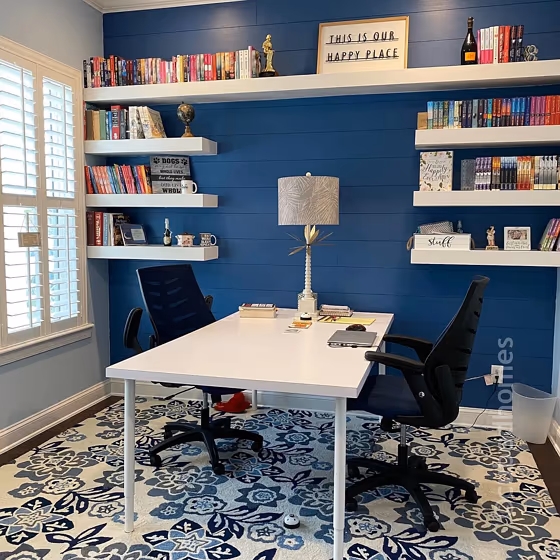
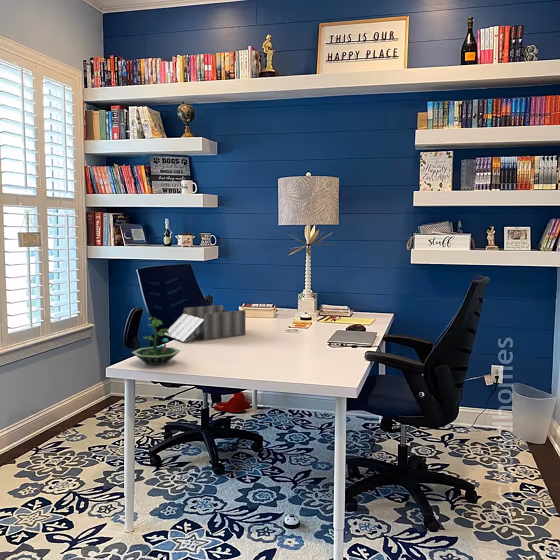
+ desk organizer (204, 322)
+ terrarium (156, 325)
